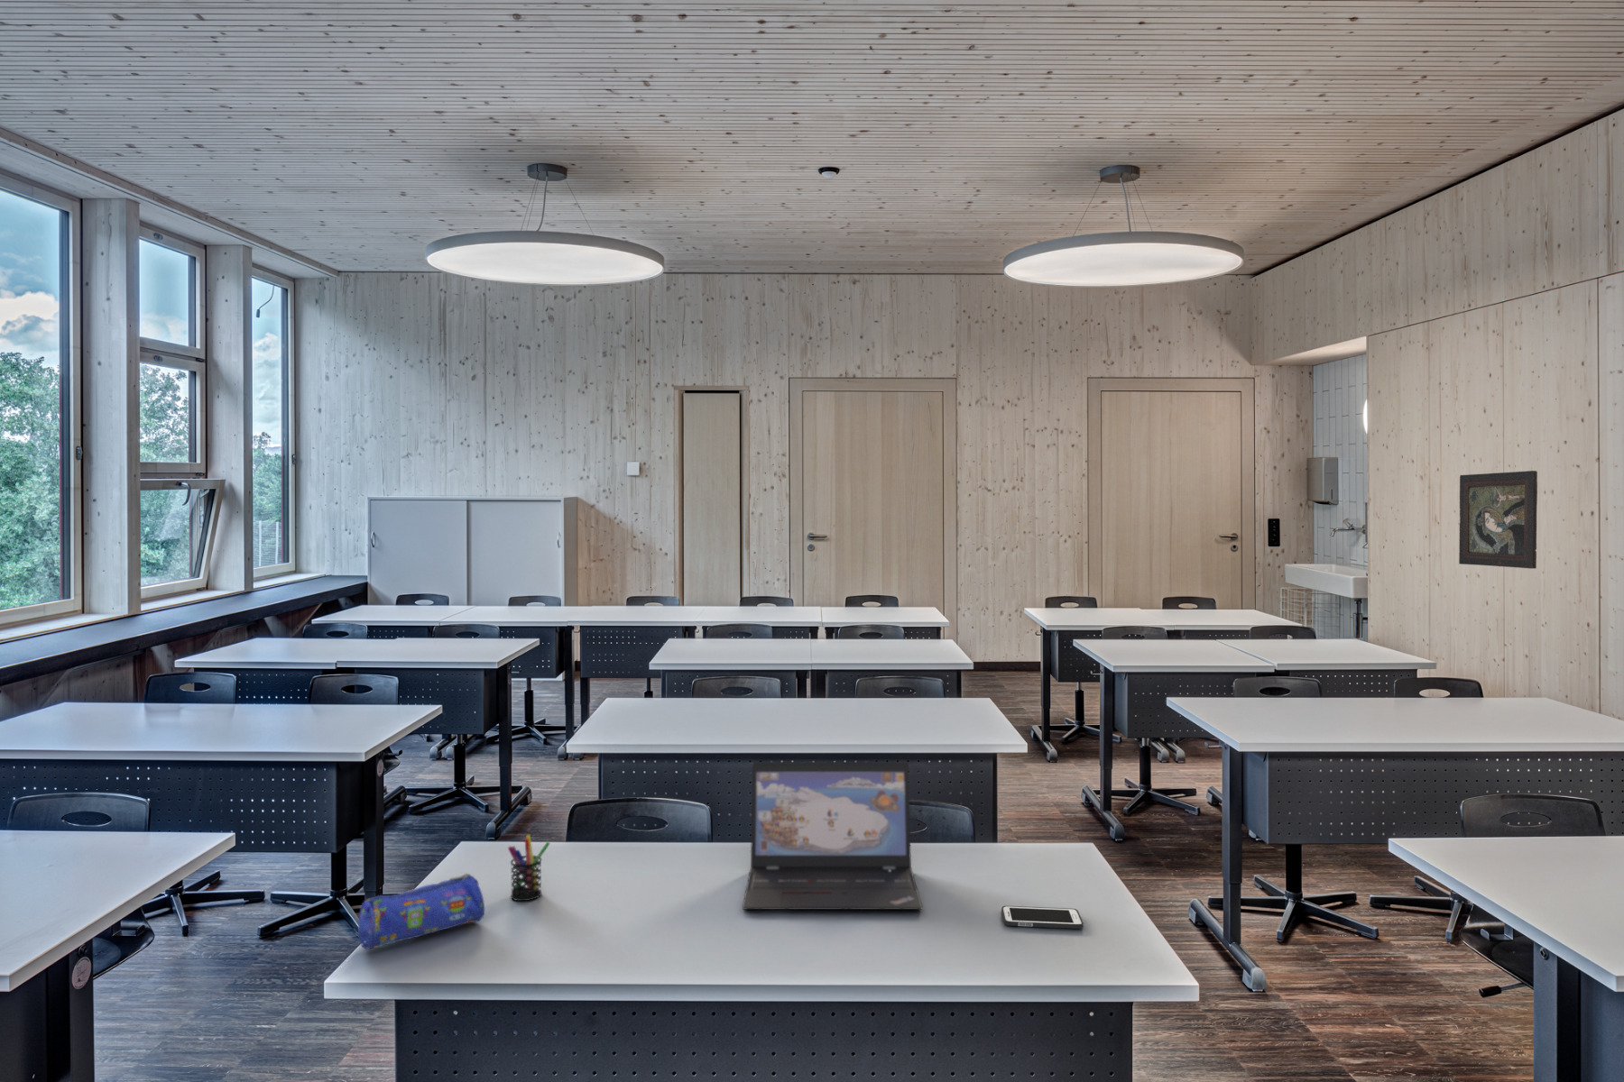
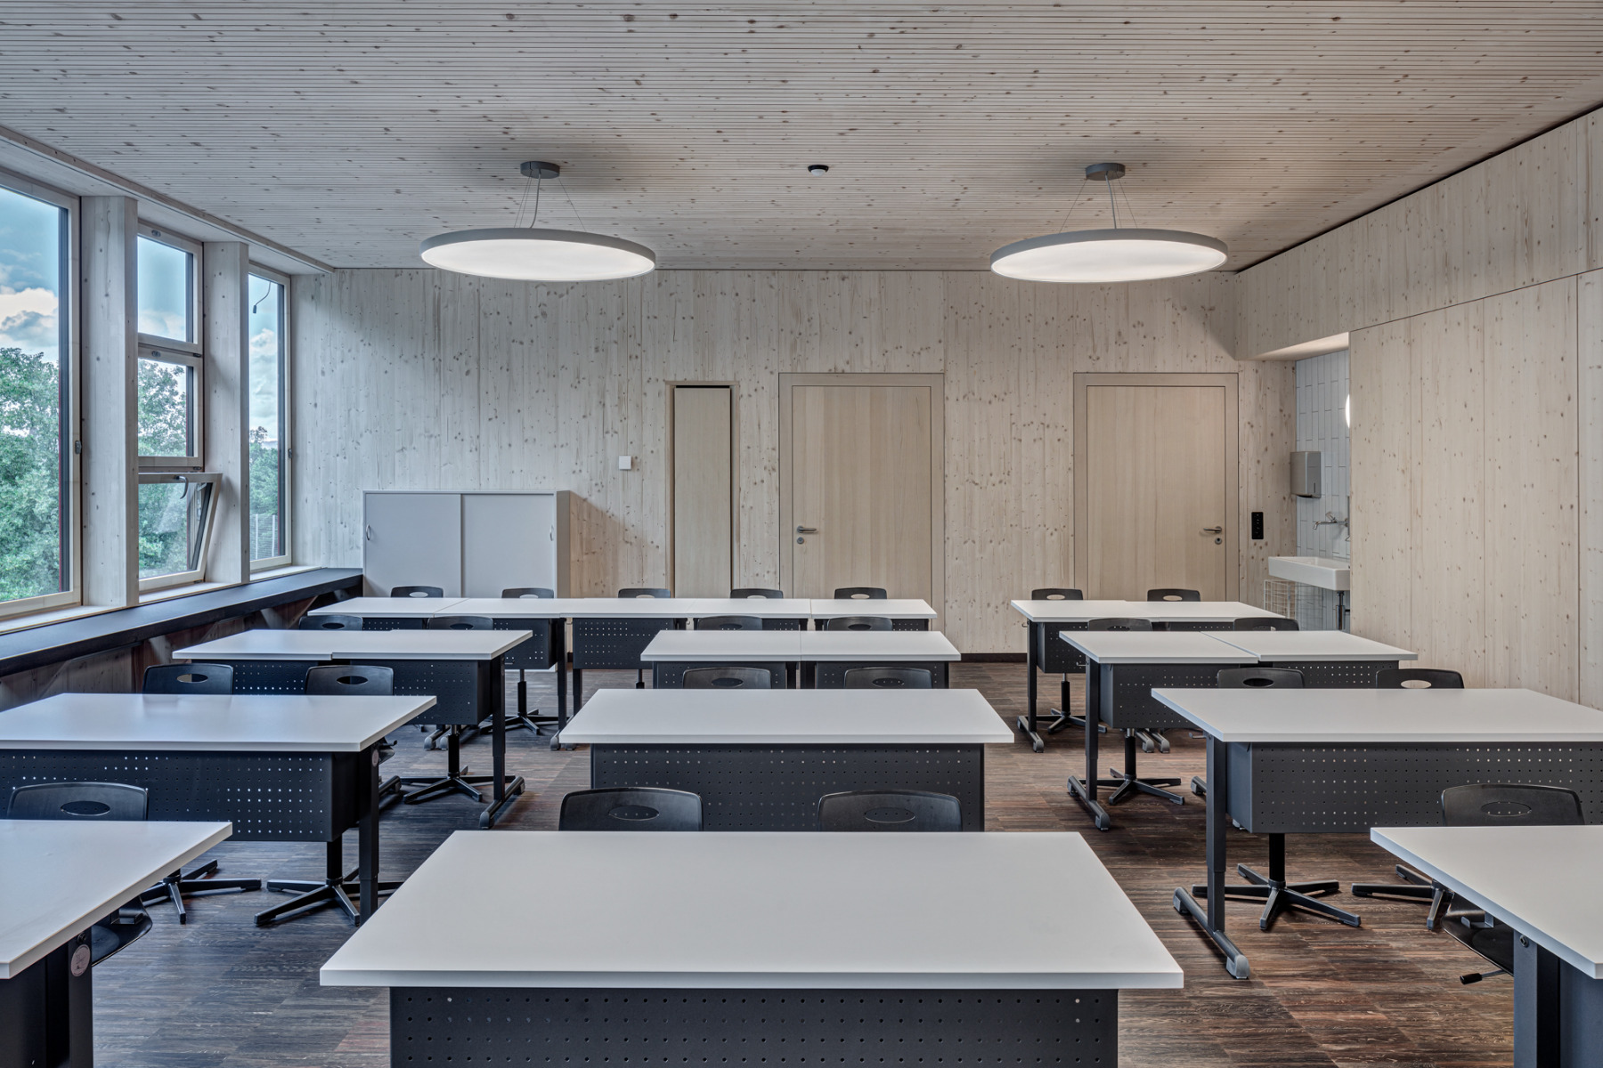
- framed painting (1496, 519)
- laptop (831, 832)
- pen holder (529, 865)
- pencil case (423, 908)
- cell phone (1042, 917)
